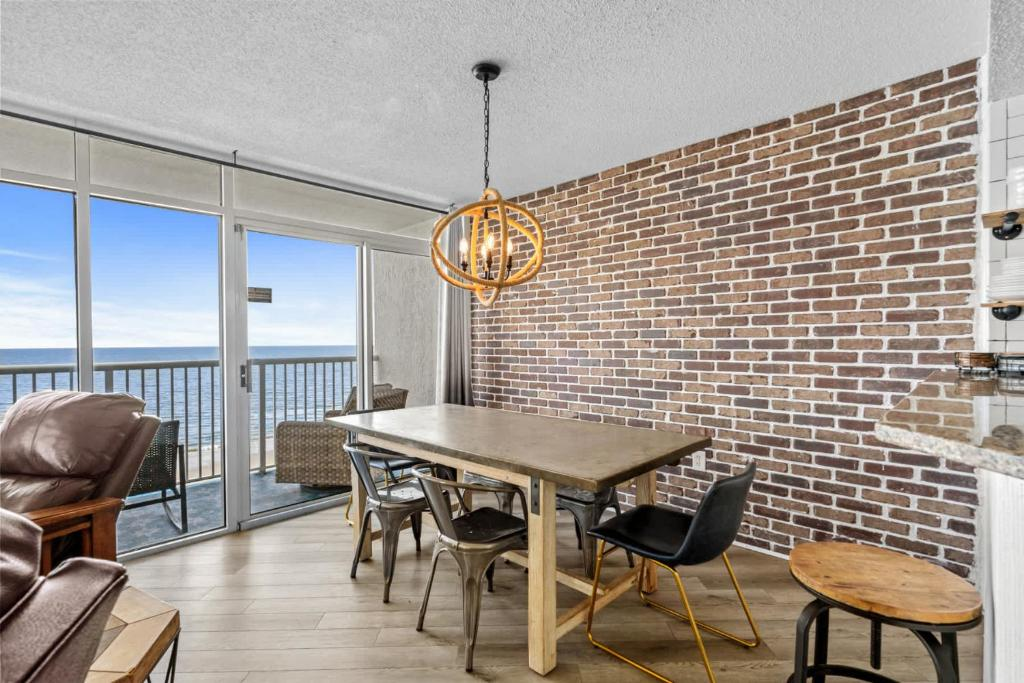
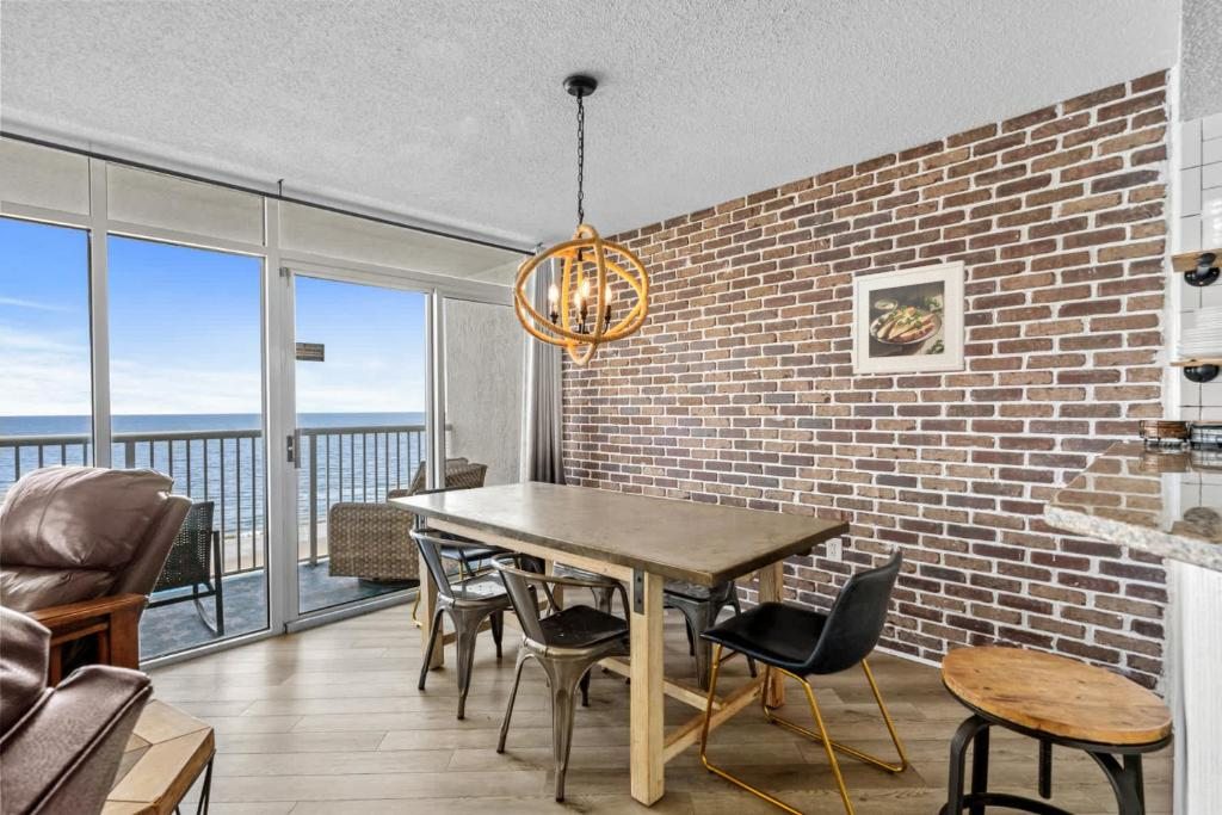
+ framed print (905, 320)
